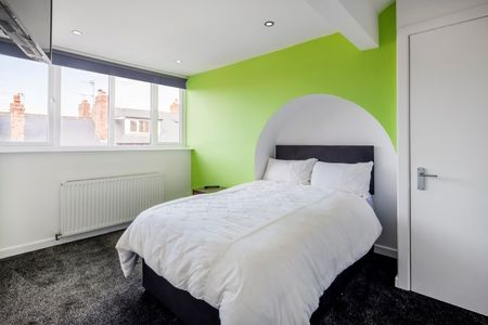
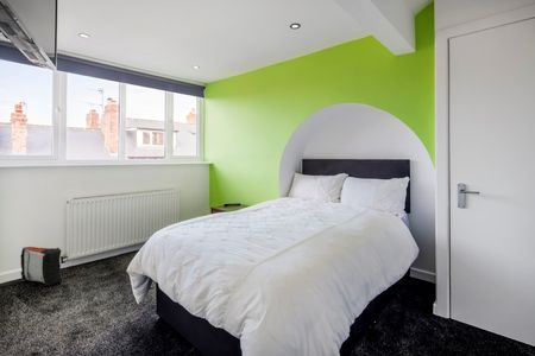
+ backpack (40, 265)
